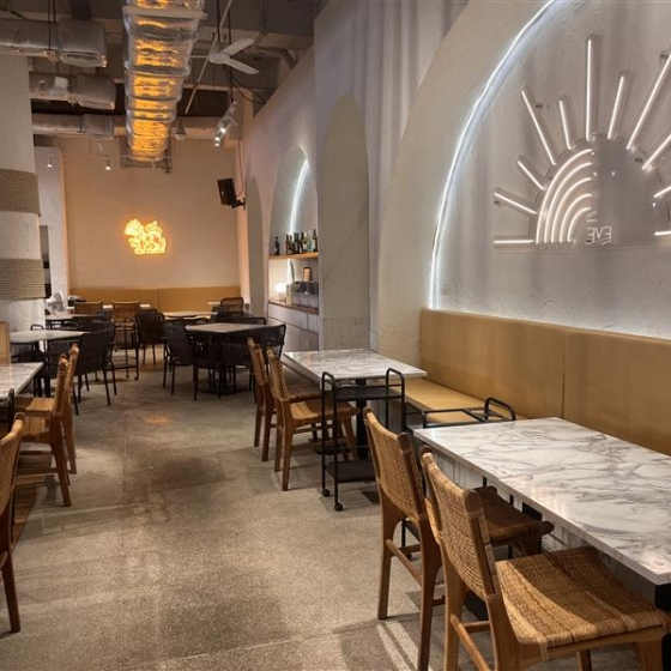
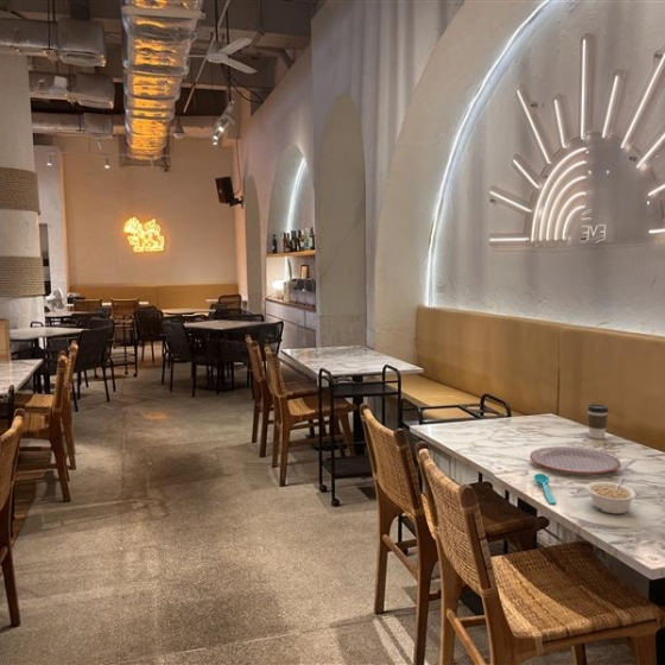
+ plate (574, 462)
+ spoon (545, 488)
+ legume (609, 495)
+ coffee cup (596, 422)
